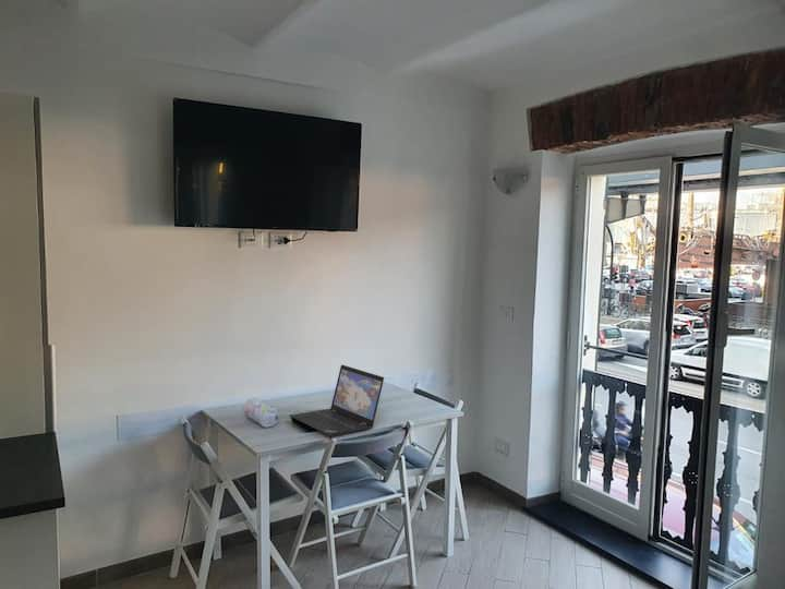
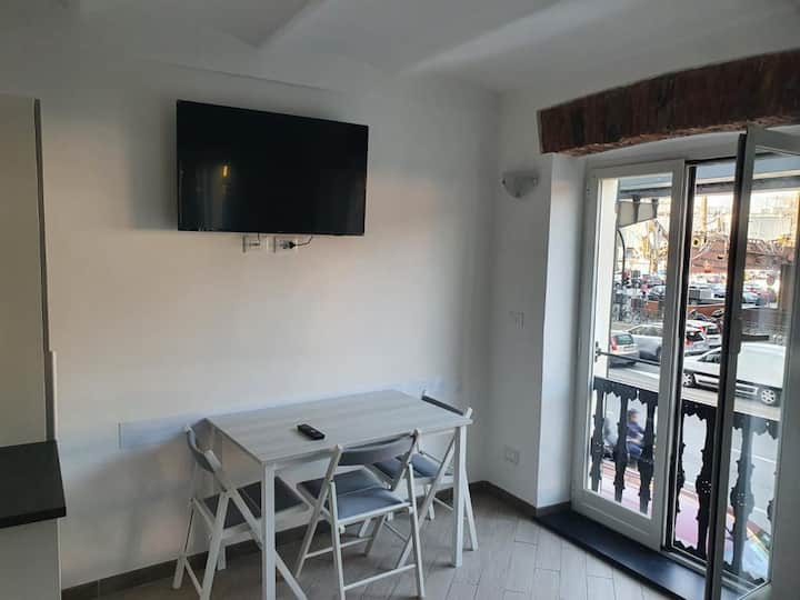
- pencil case (259, 411)
- laptop (335, 397)
